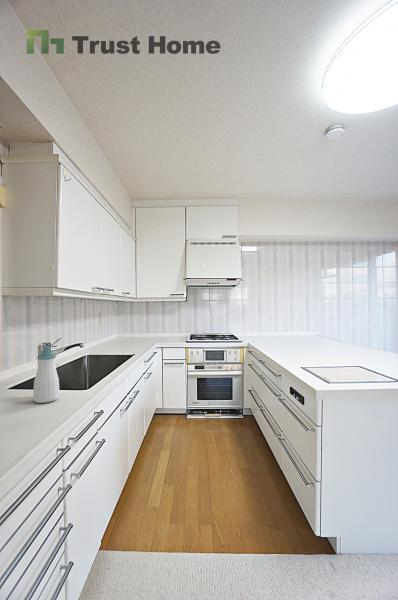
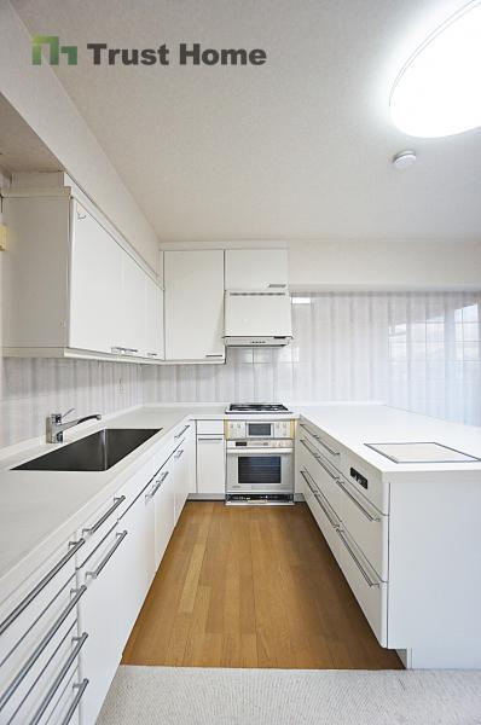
- soap bottle (46, 372)
